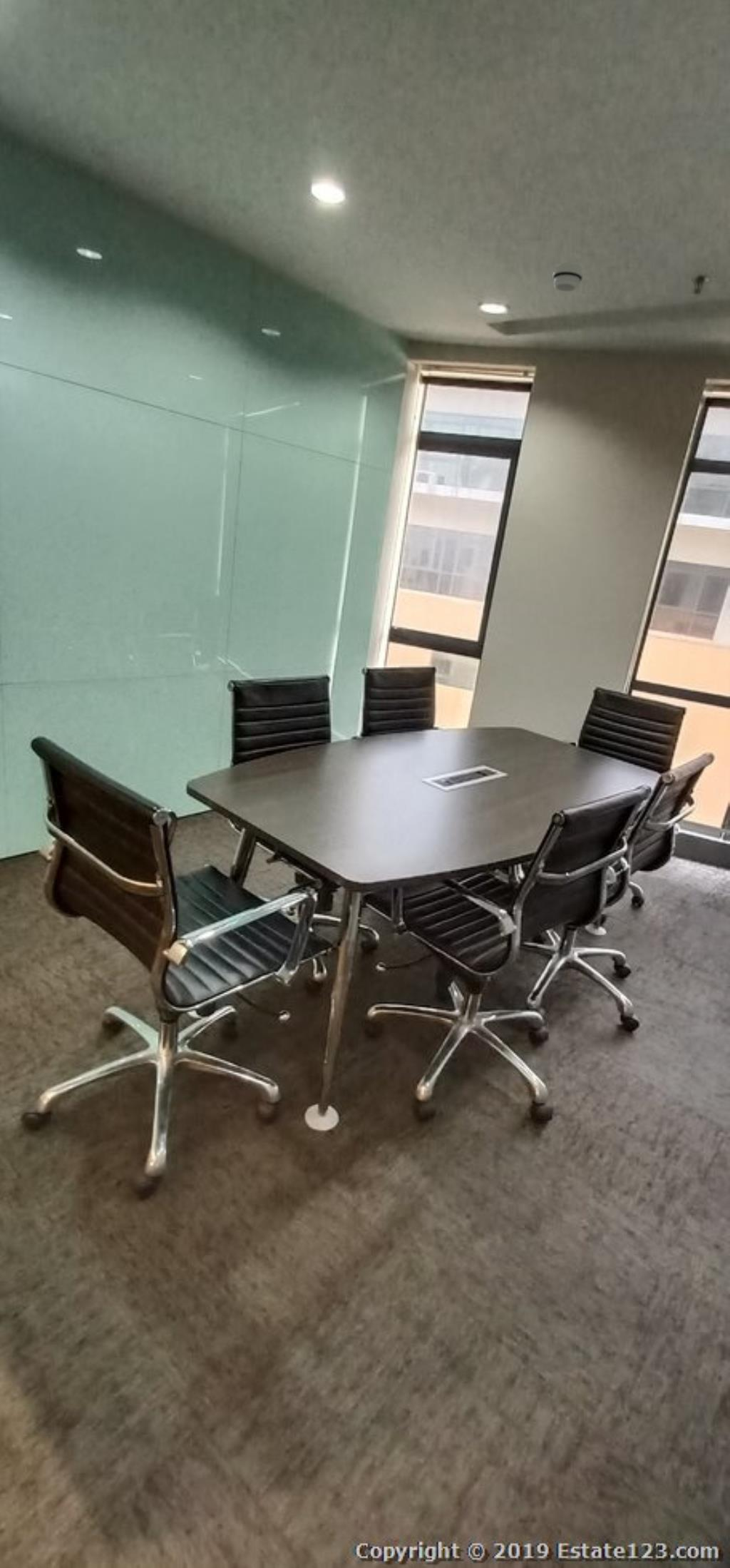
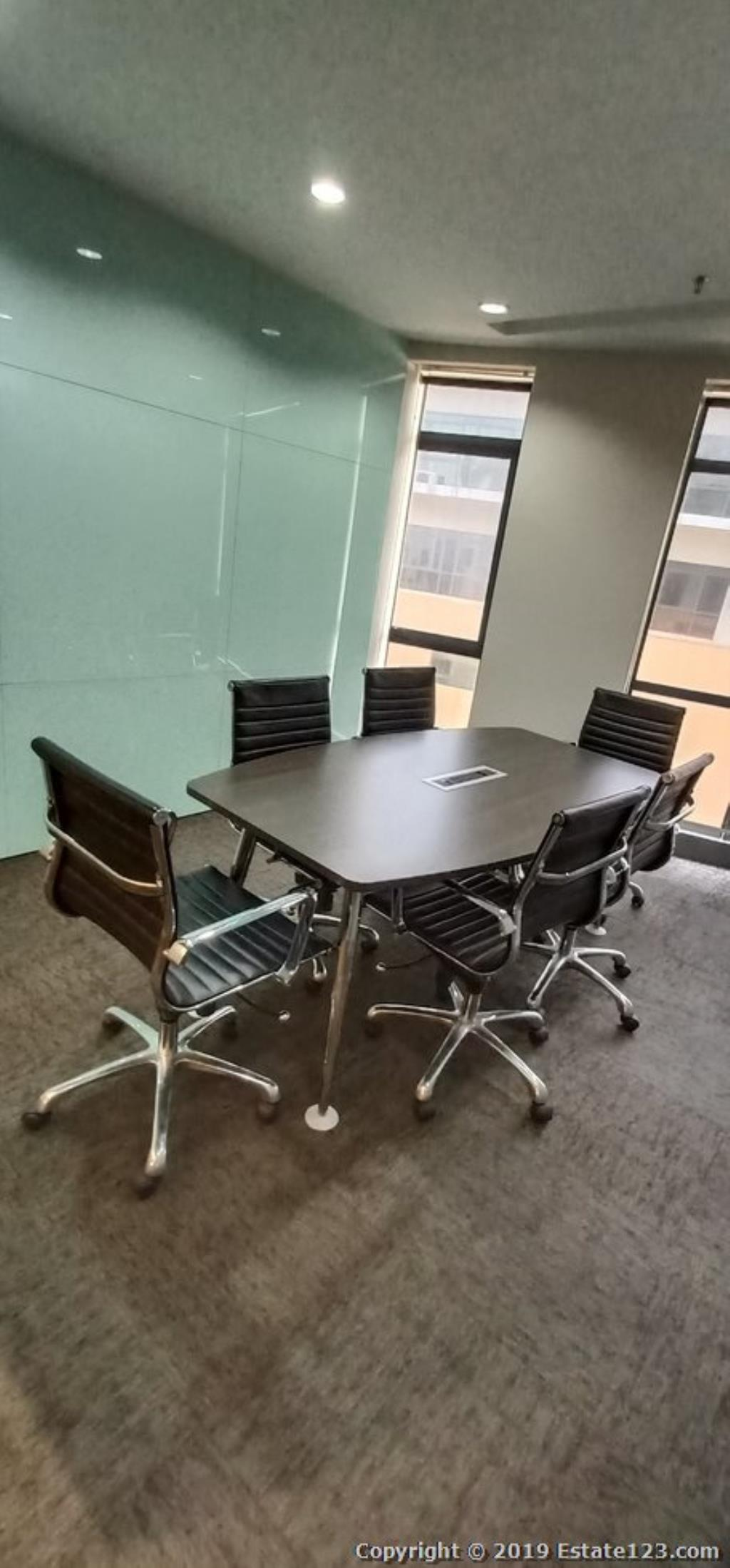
- smoke detector (567, 278)
